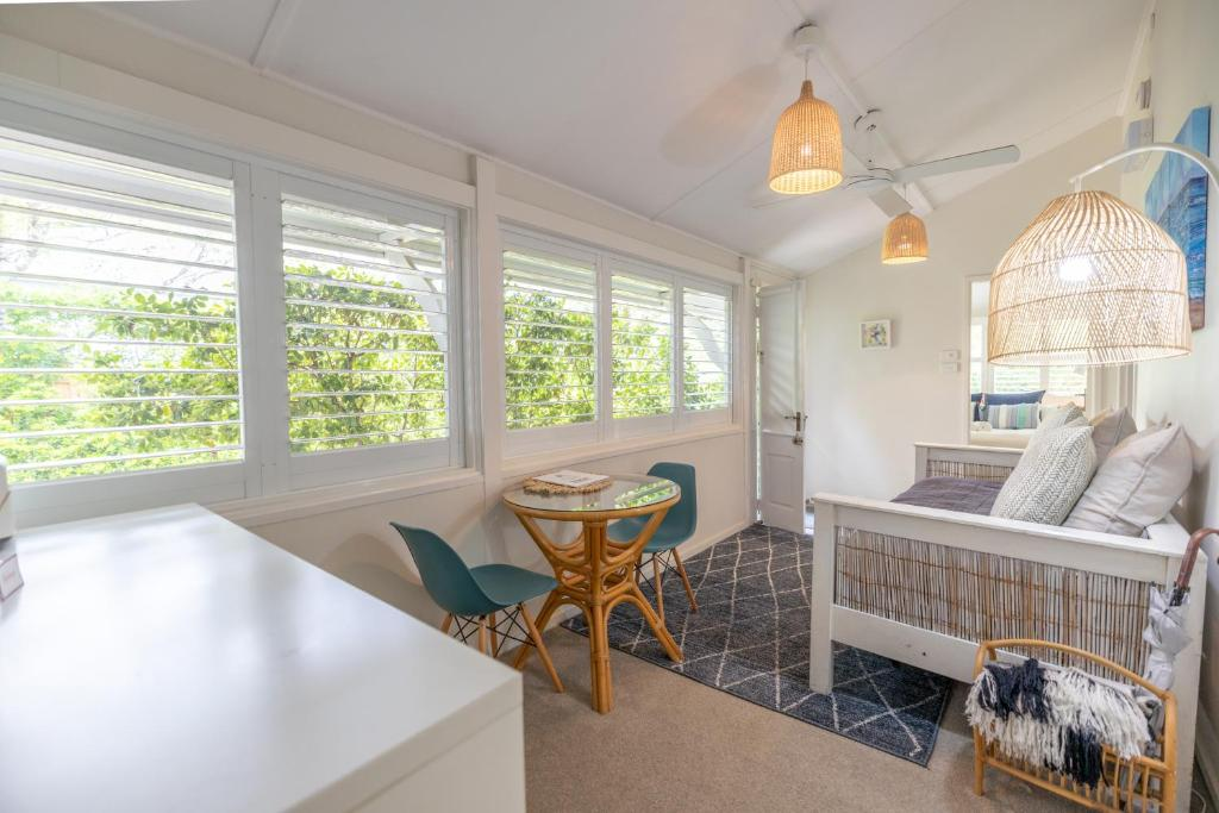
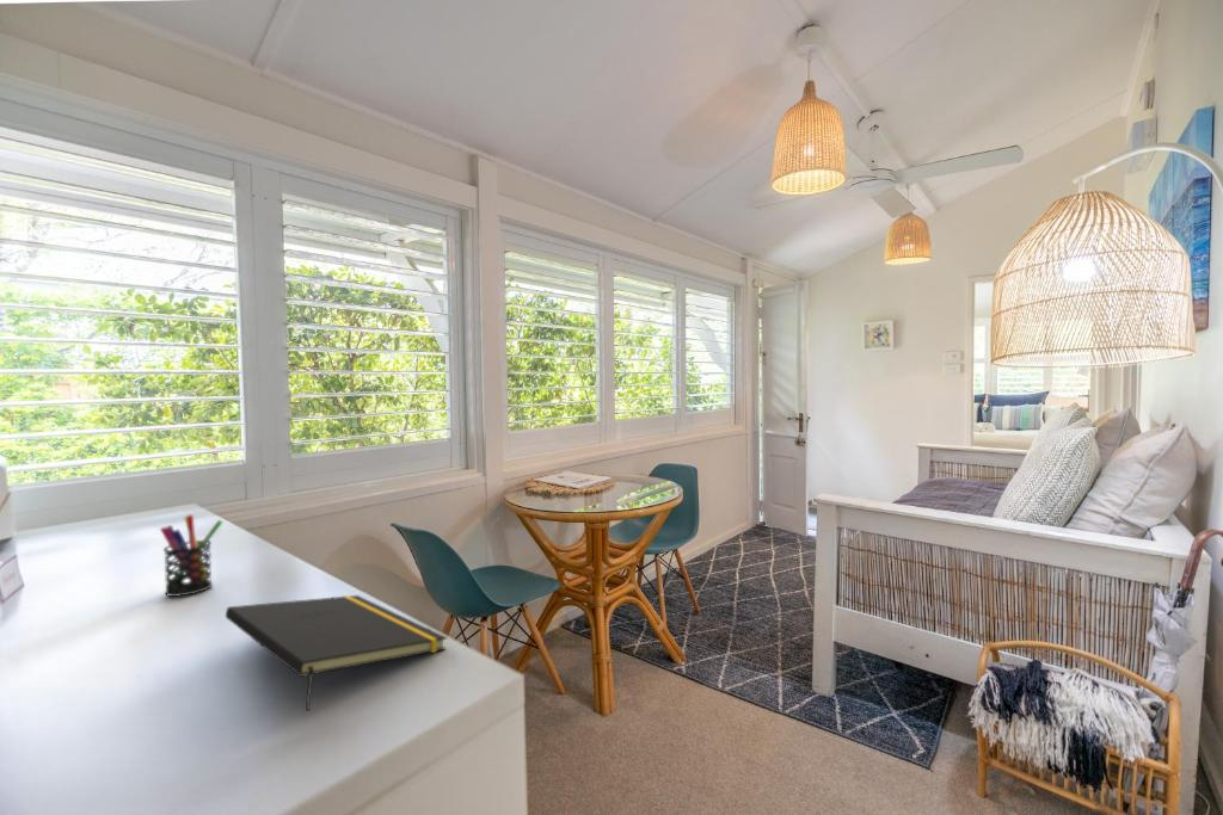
+ pen holder (193, 550)
+ notepad (334, 628)
